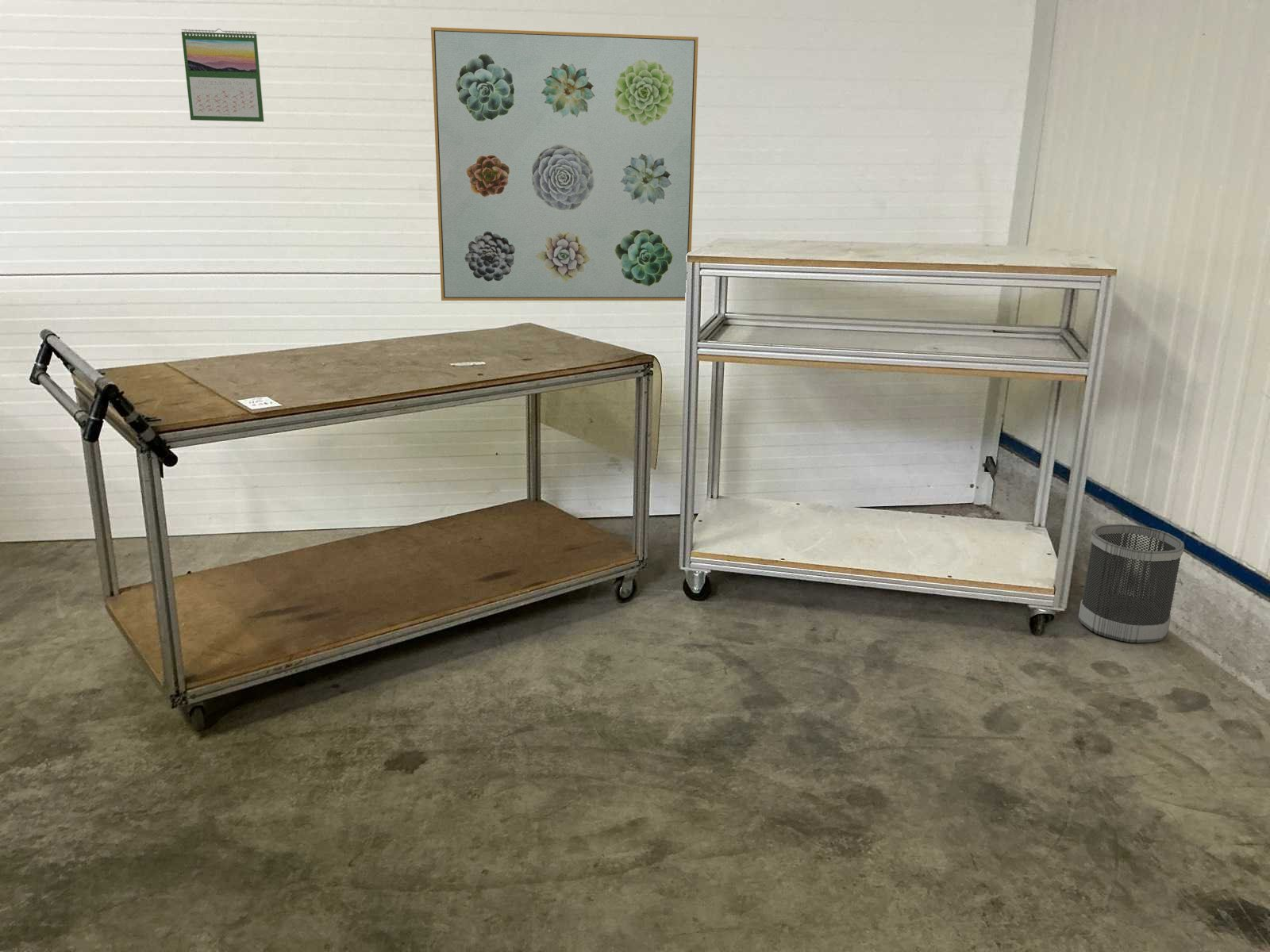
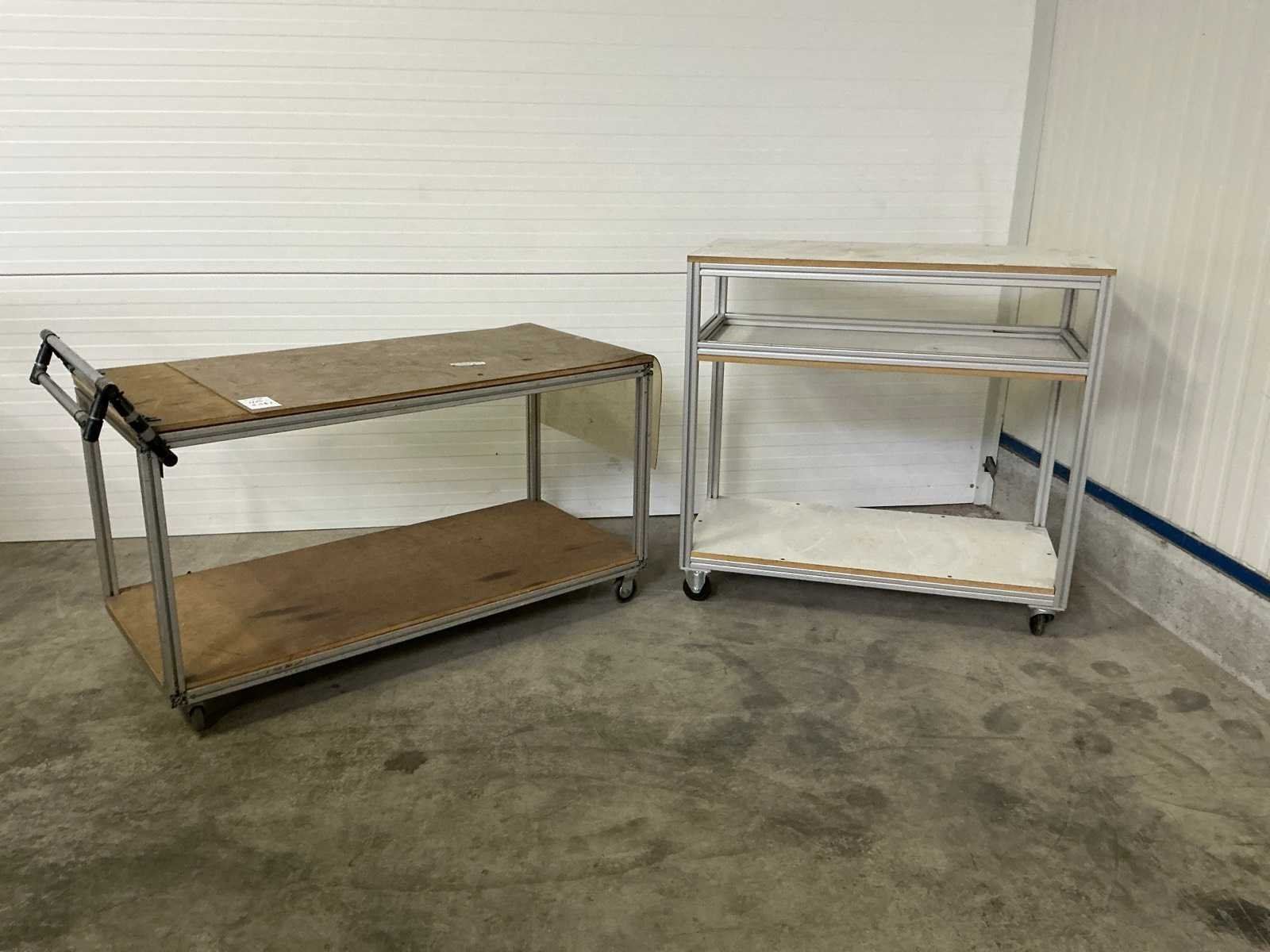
- wall art (567, 171)
- calendar (223, 75)
- wastebasket (1130, 582)
